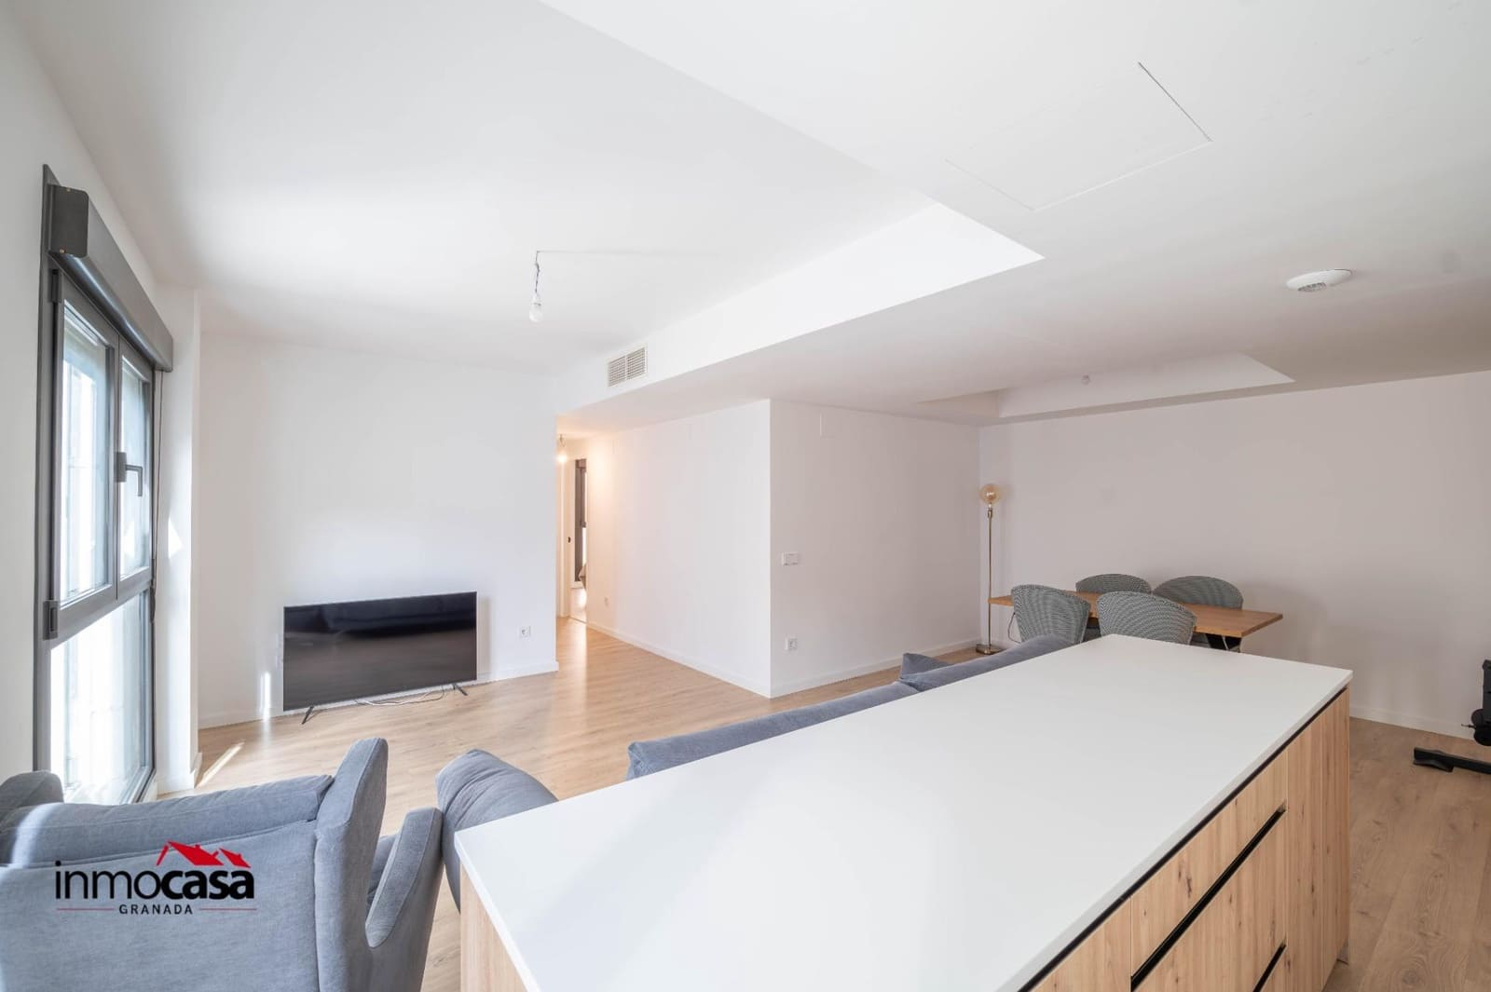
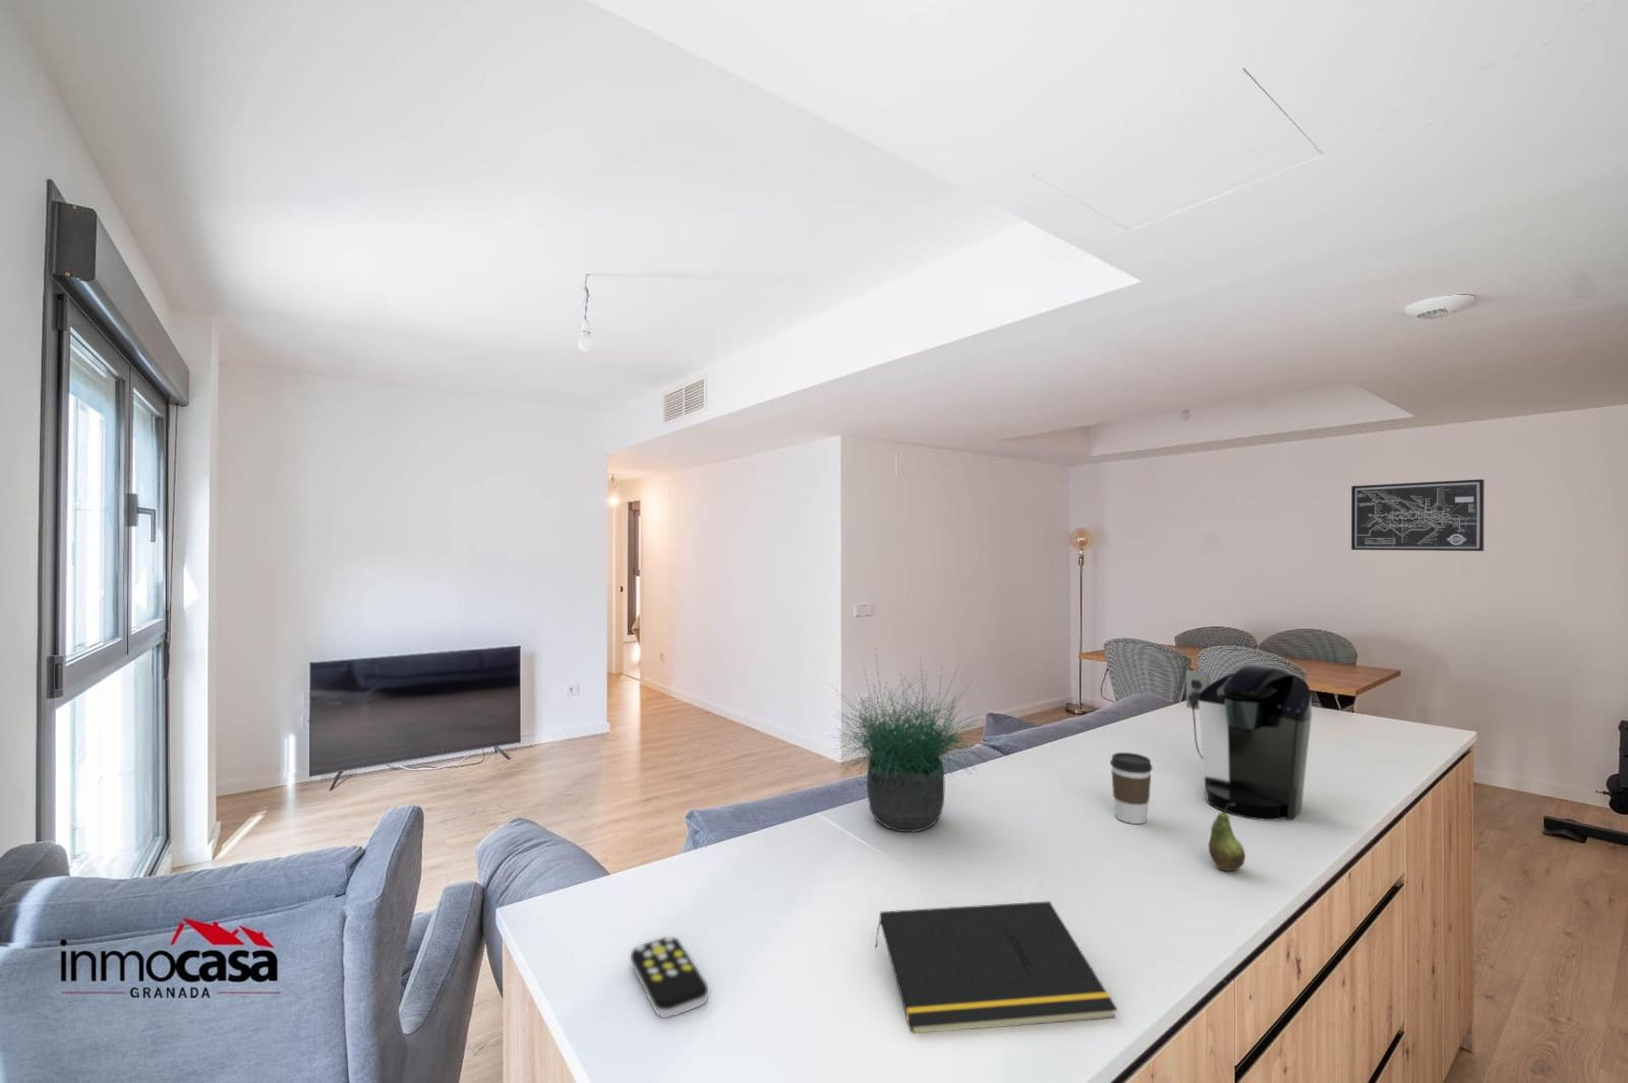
+ coffee maker (1228, 728)
+ potted plant (907, 734)
+ coffee cup (1131, 787)
+ wall art (1413, 516)
+ notepad (988, 961)
+ remote control (668, 973)
+ fruit (1226, 832)
